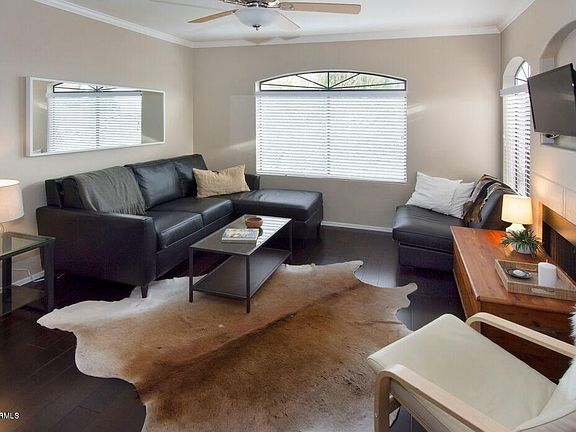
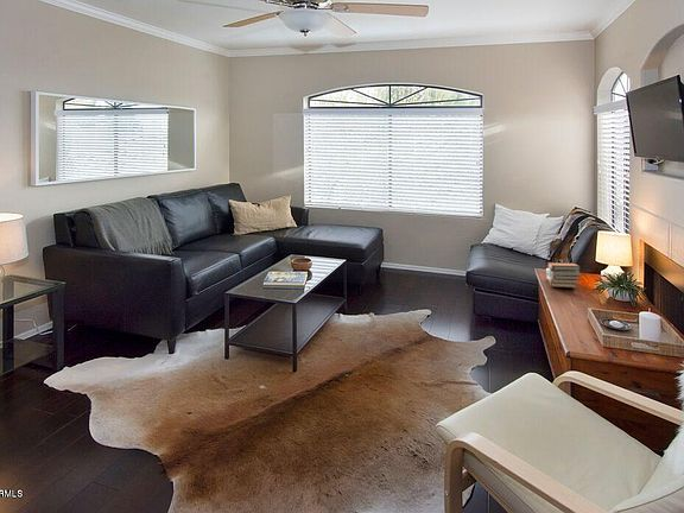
+ book stack (562, 274)
